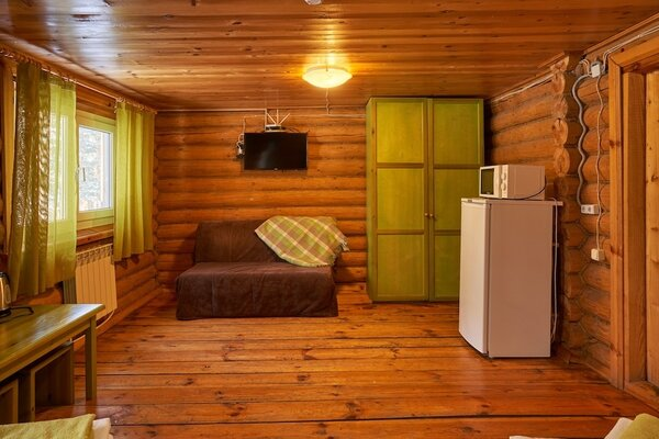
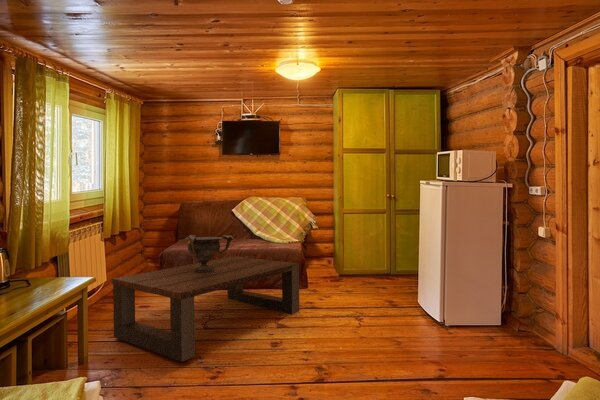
+ decorative bowl (199, 252)
+ coffee table (212, 291)
